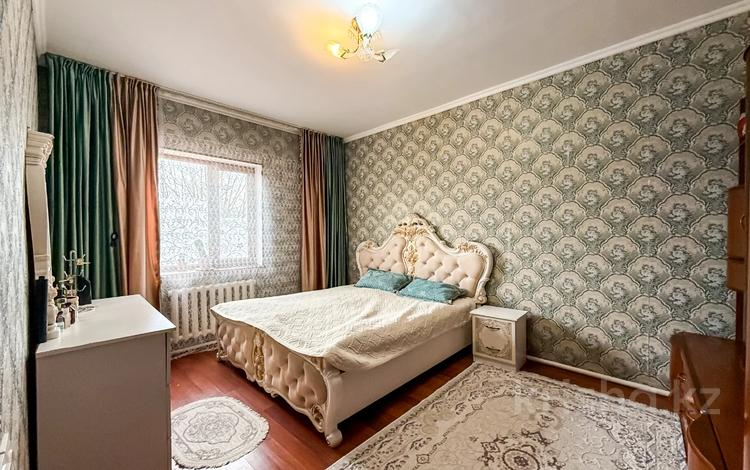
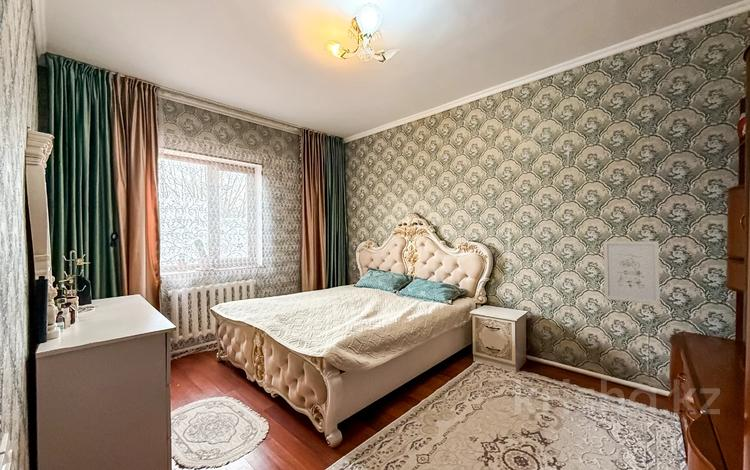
+ wall art (630, 271)
